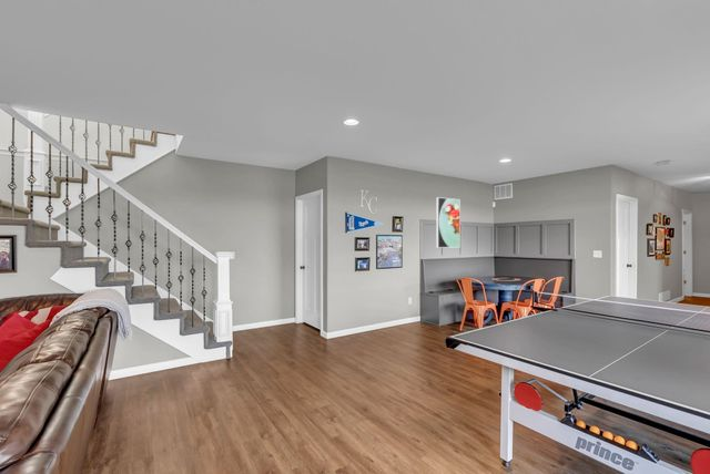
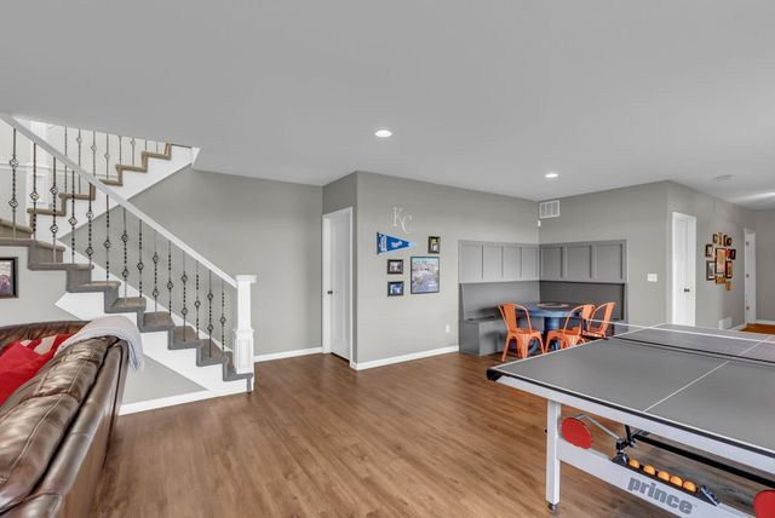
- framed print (448, 223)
